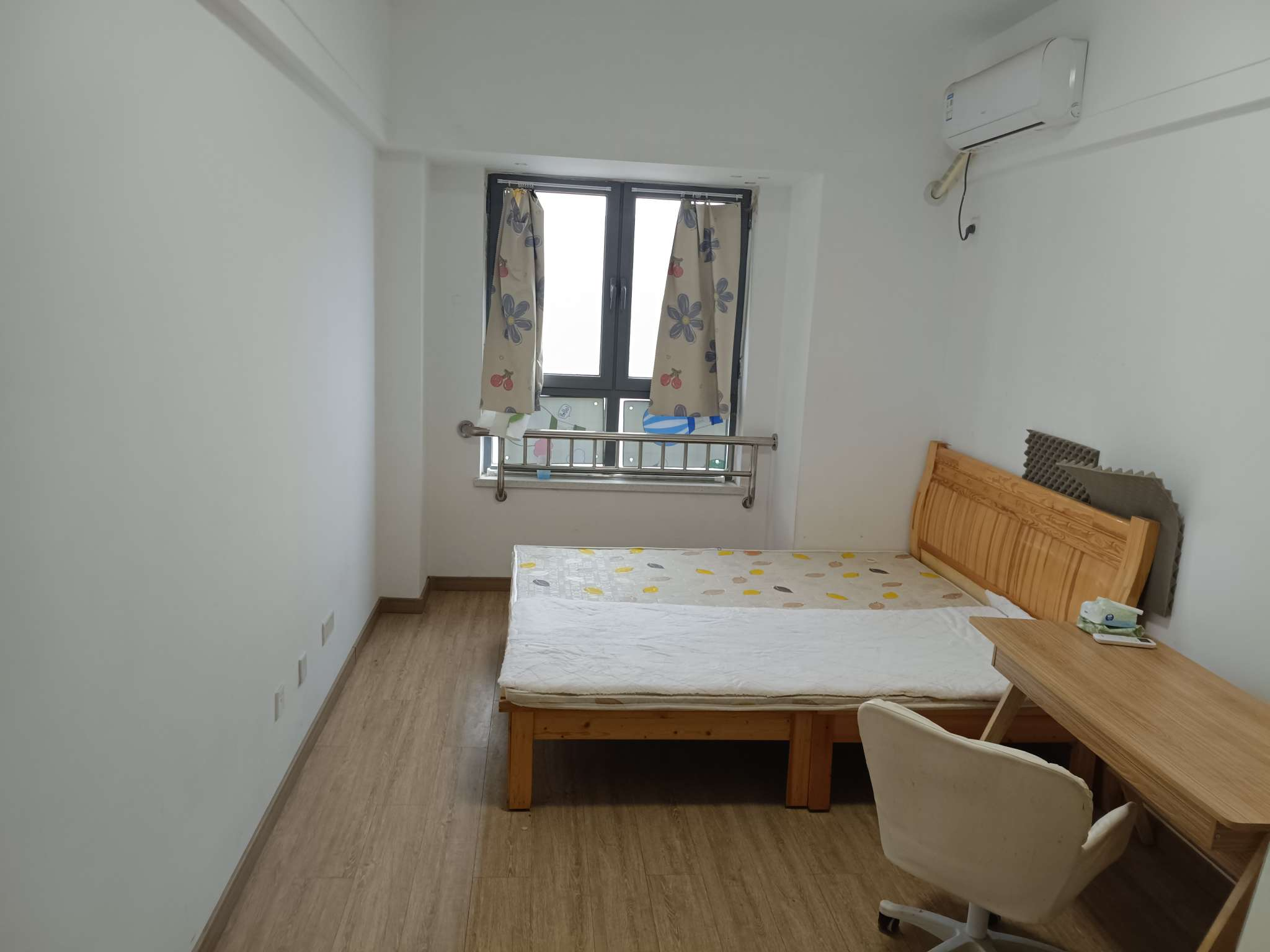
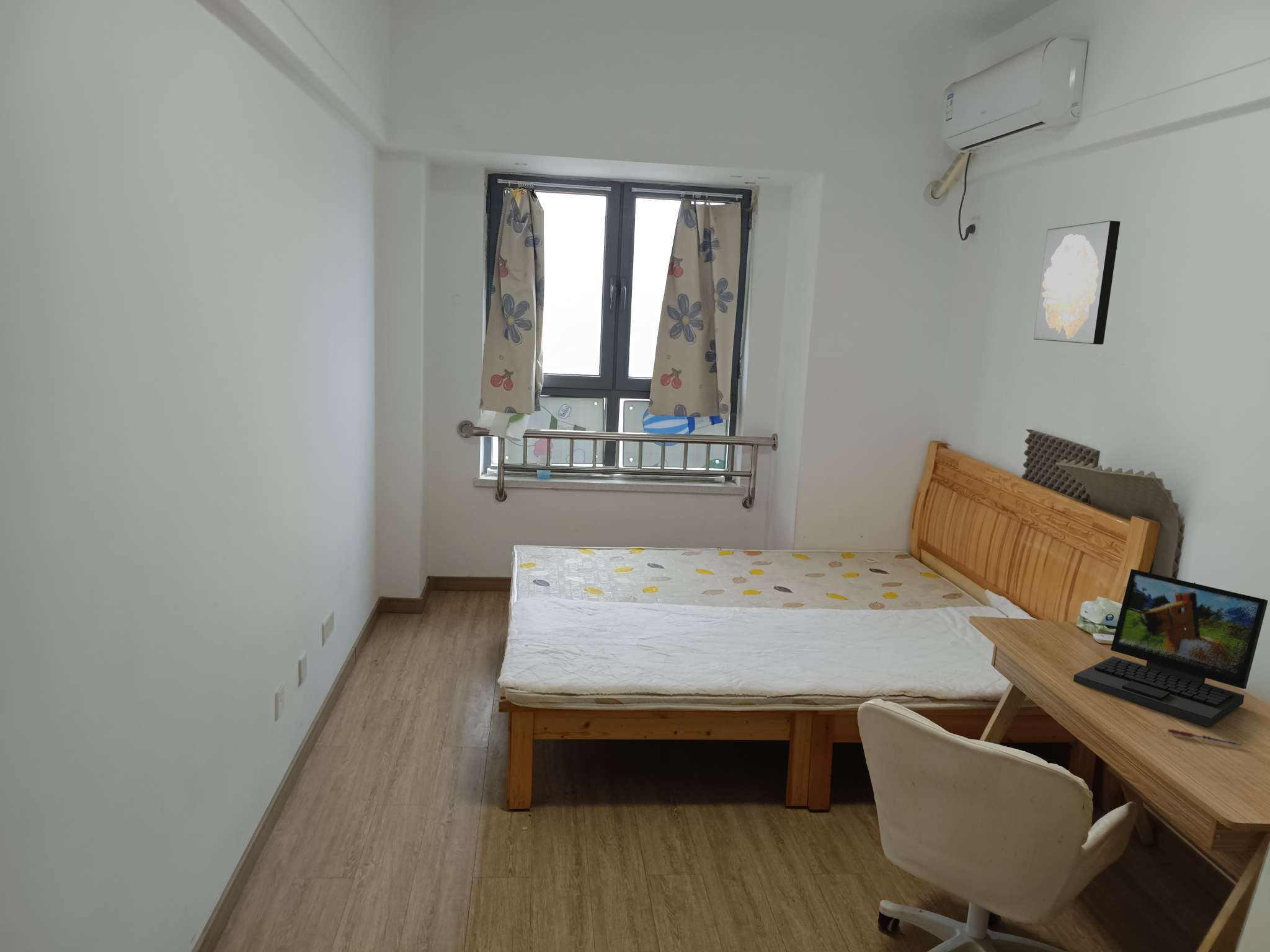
+ laptop (1169, 640)
+ pen (1204, 737)
+ wall art (1074, 284)
